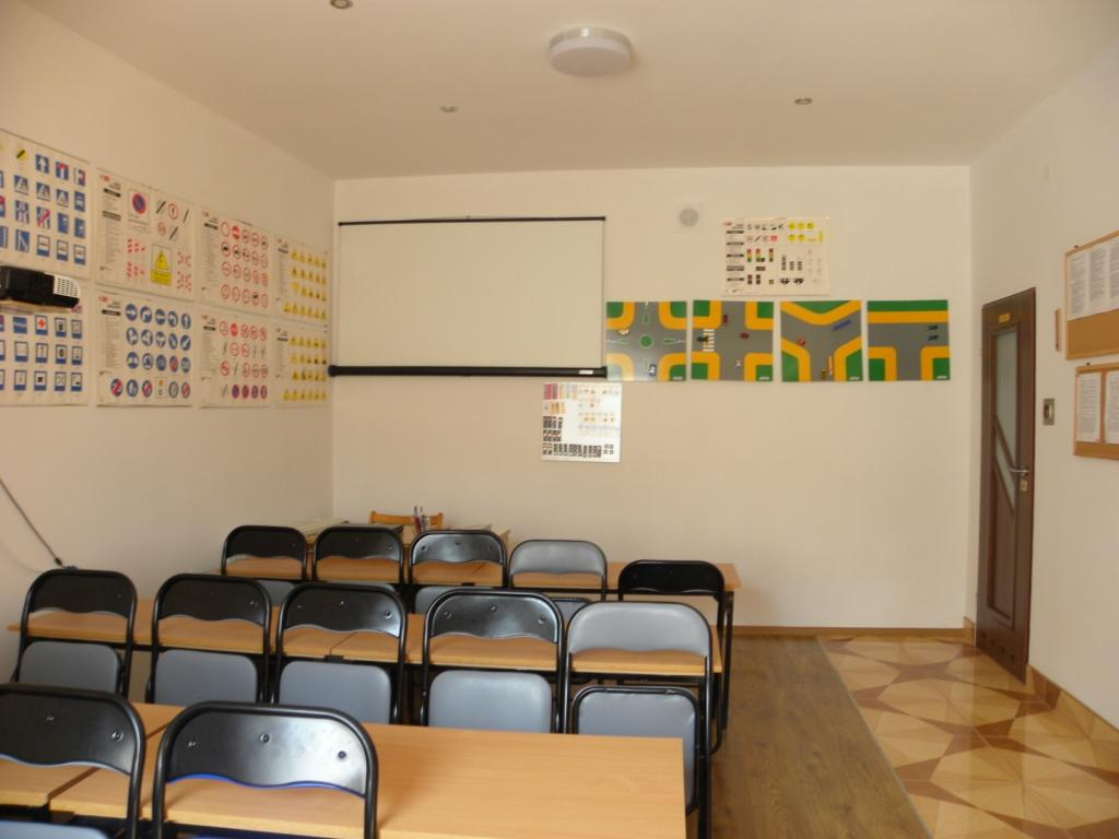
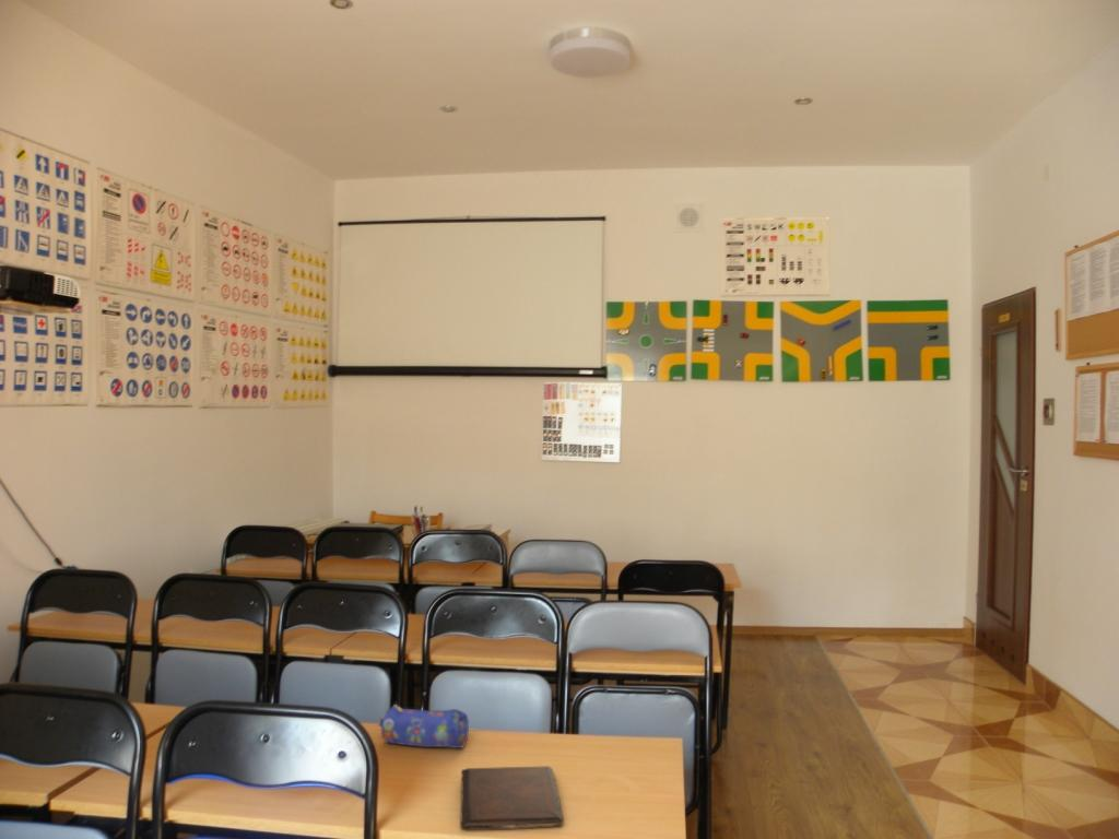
+ pencil case (424, 725)
+ book (509, 795)
